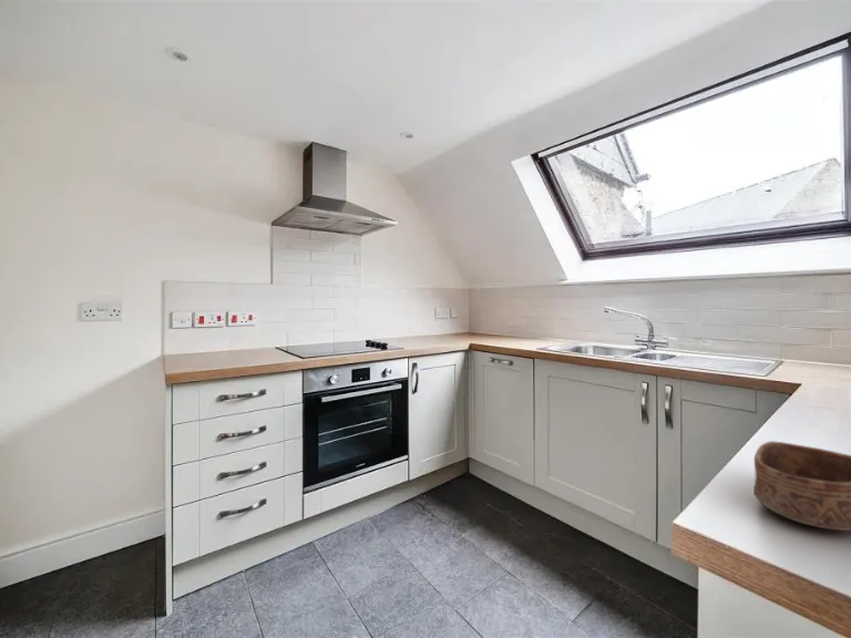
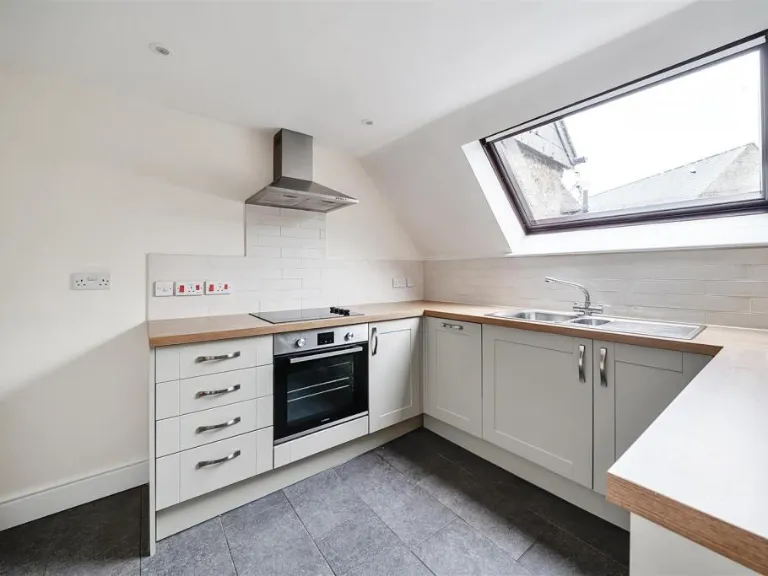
- bowl (809, 484)
